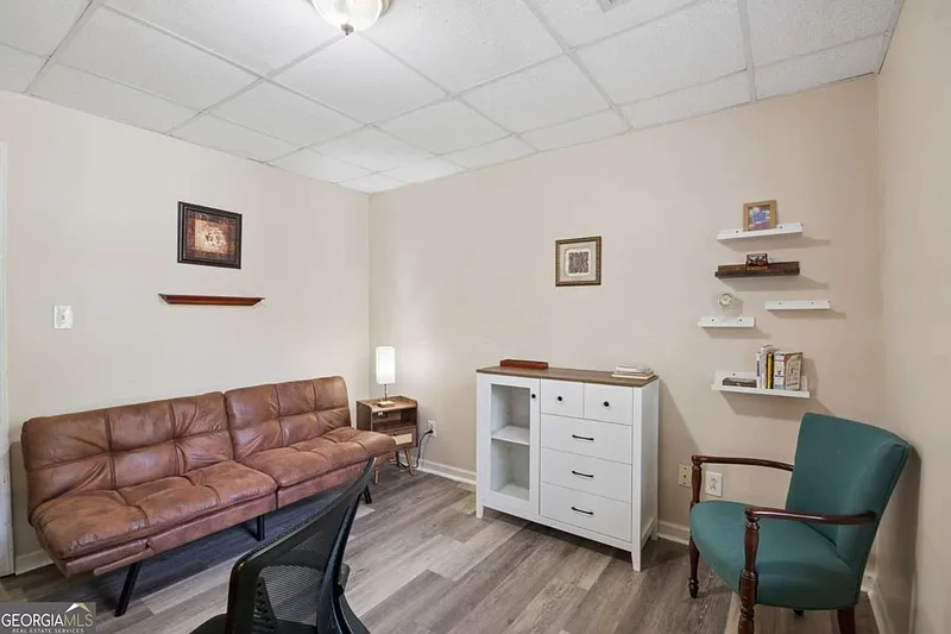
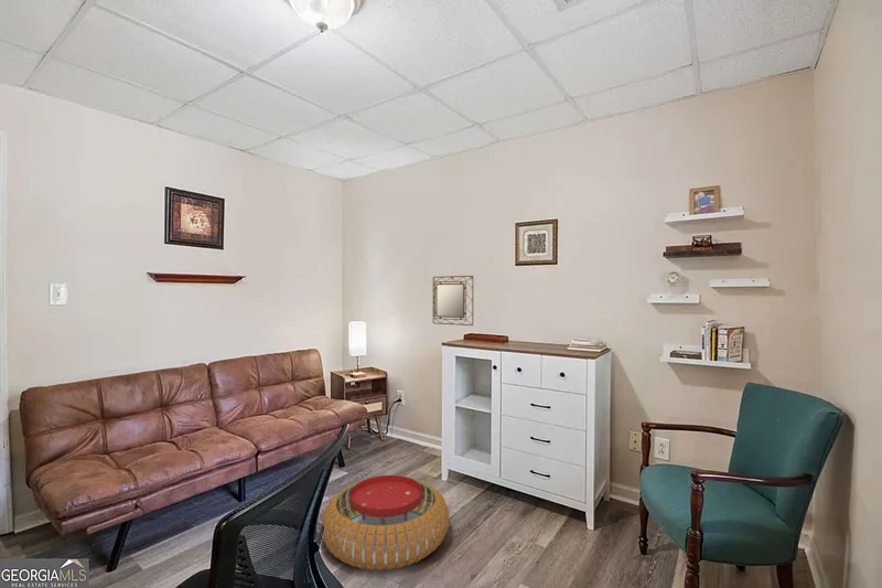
+ home mirror (451, 300)
+ pouf (386, 513)
